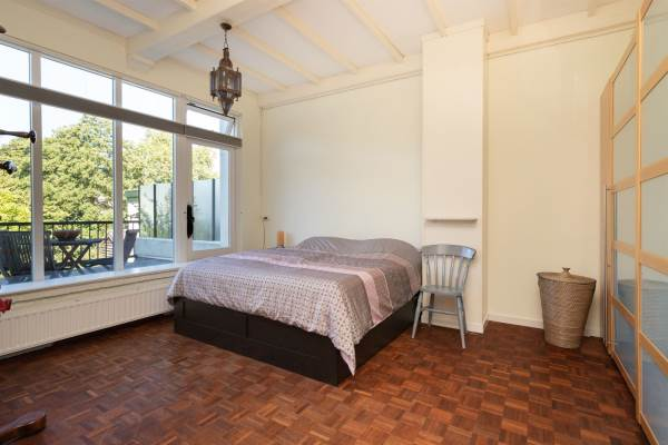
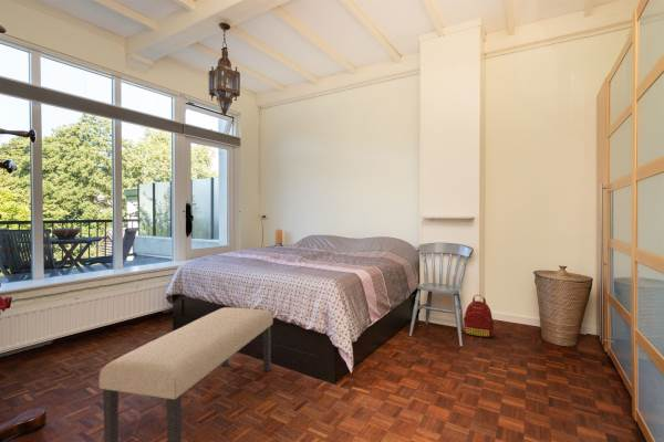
+ bench (206, 366)
+ backpack (477, 315)
